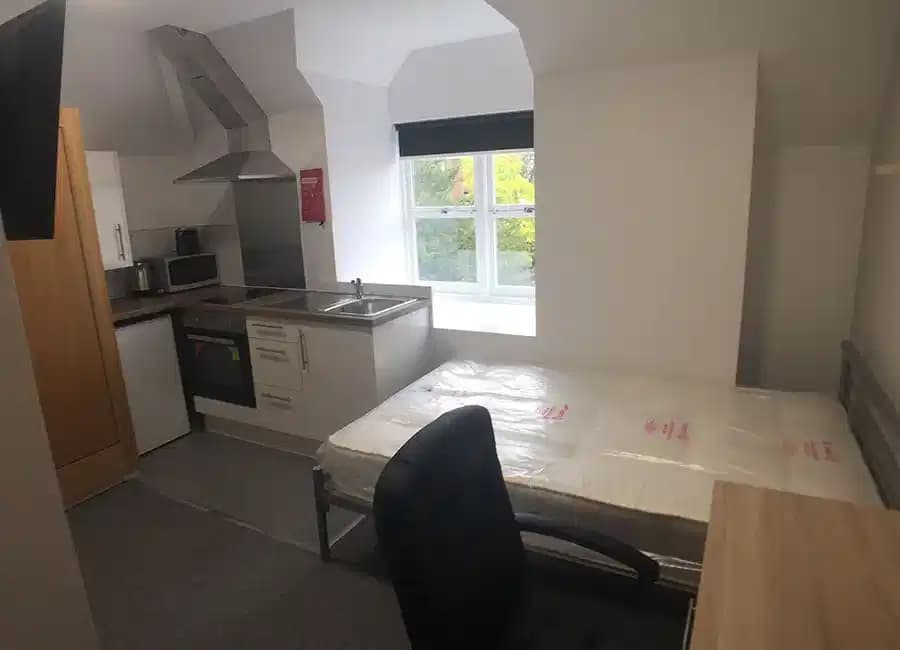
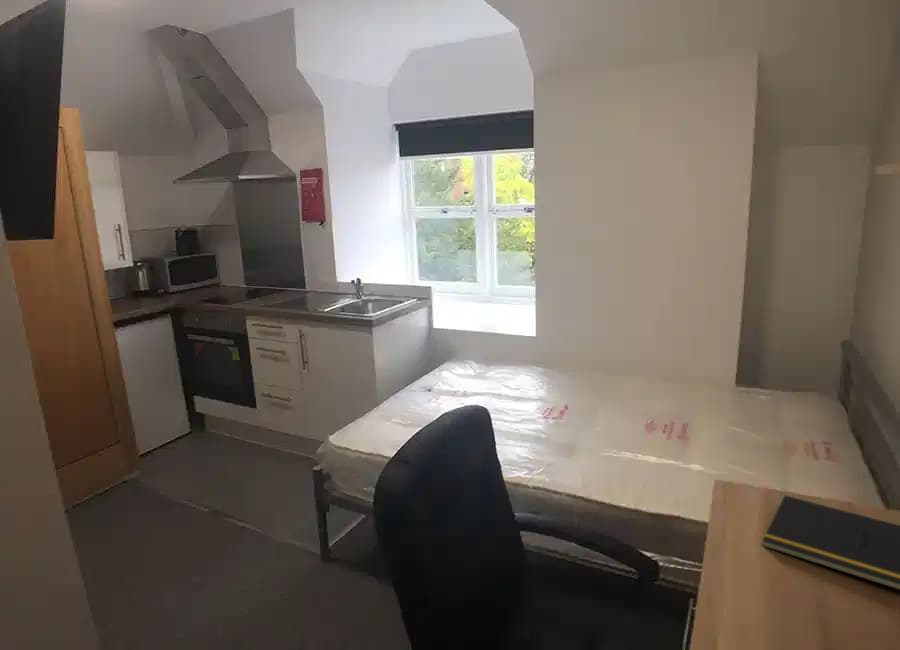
+ notepad (839, 538)
